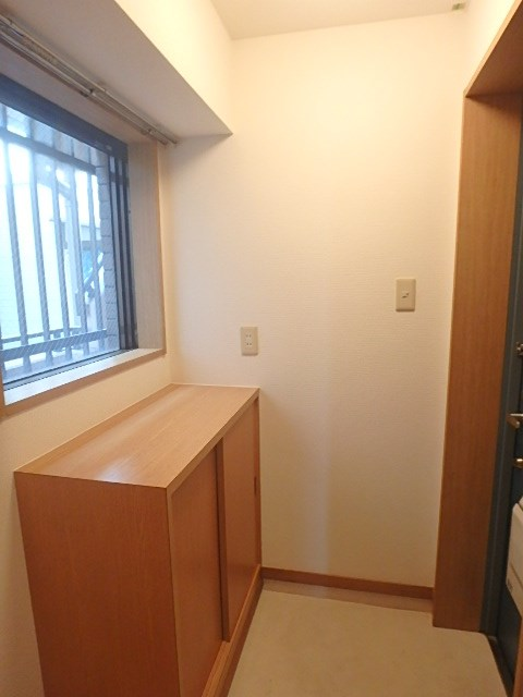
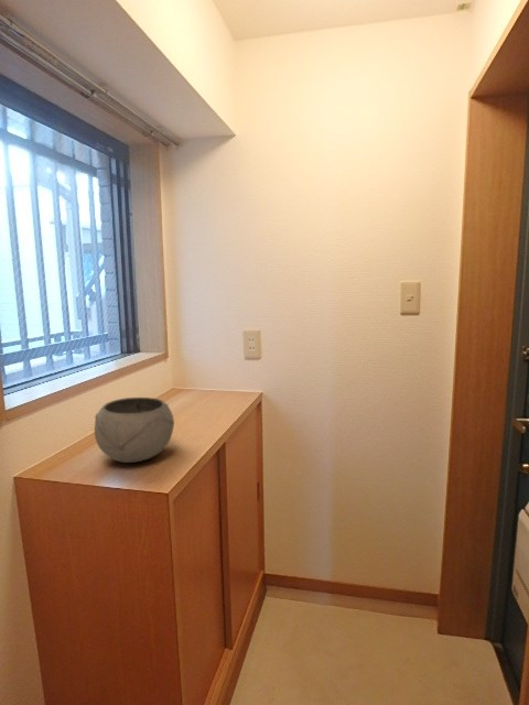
+ bowl (136, 430)
